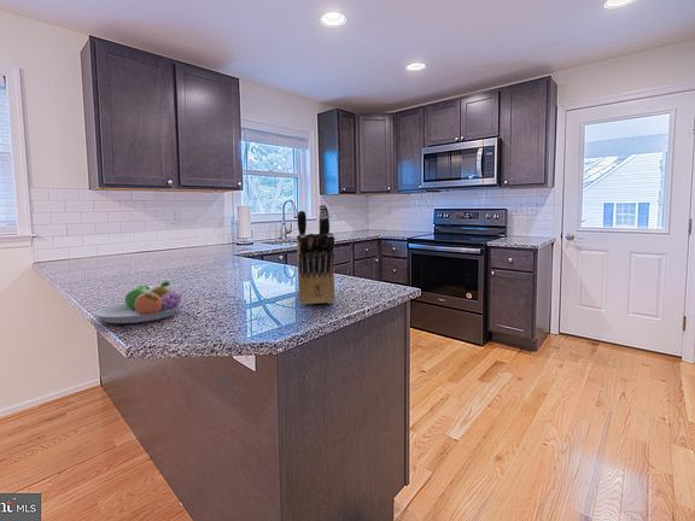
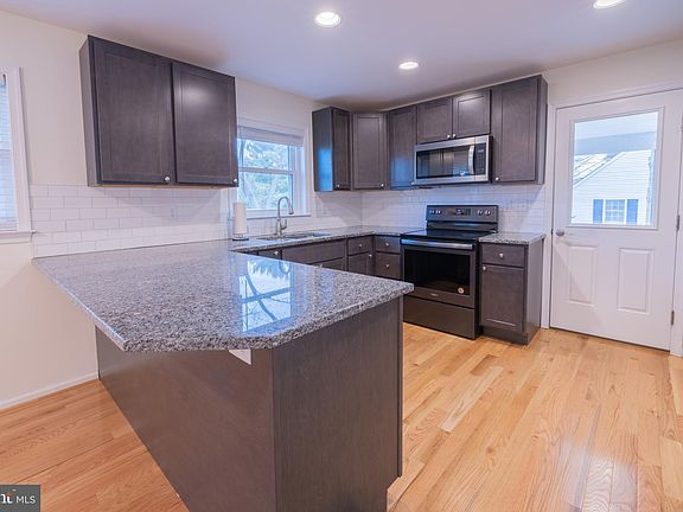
- fruit bowl (140, 299)
- knife block (314, 253)
